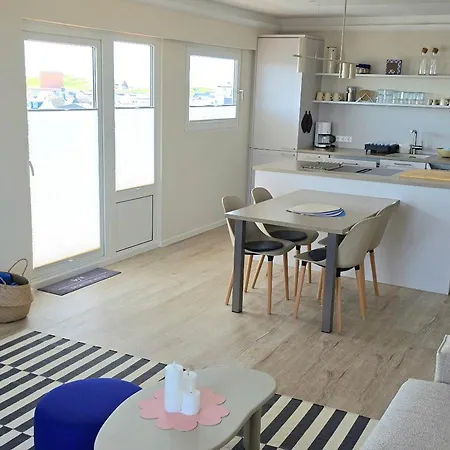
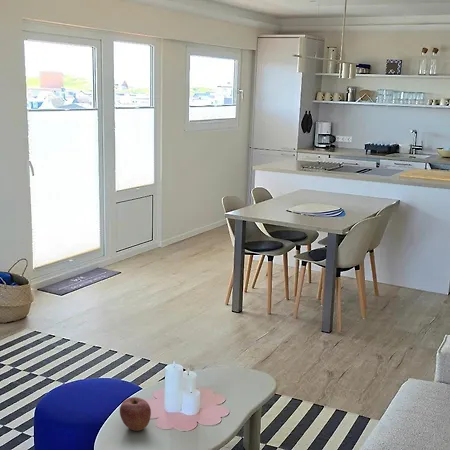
+ apple (135, 414)
